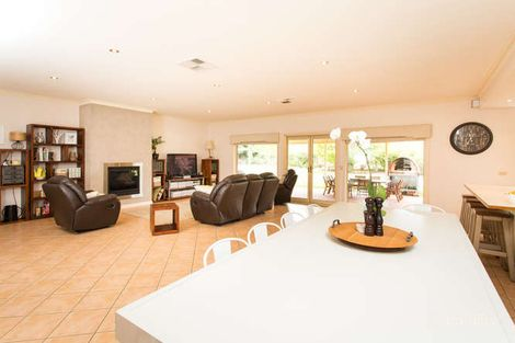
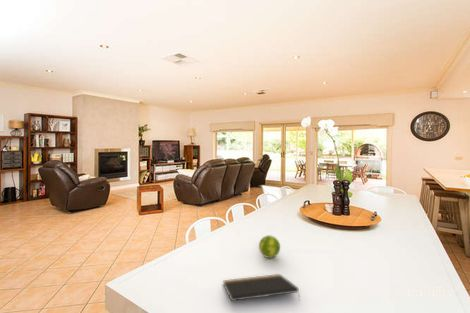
+ notepad (258, 286)
+ fruit (269, 246)
